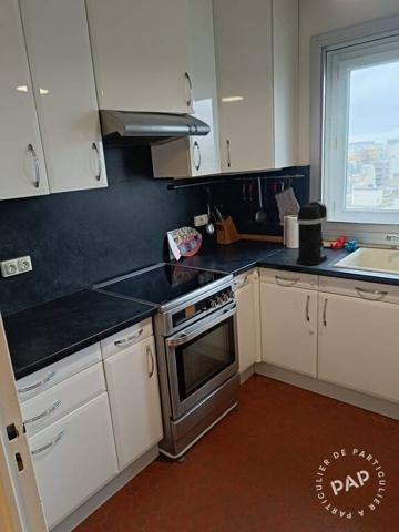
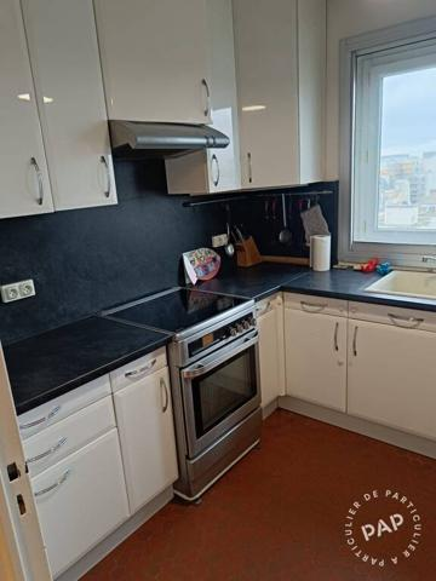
- coffee maker (311, 232)
